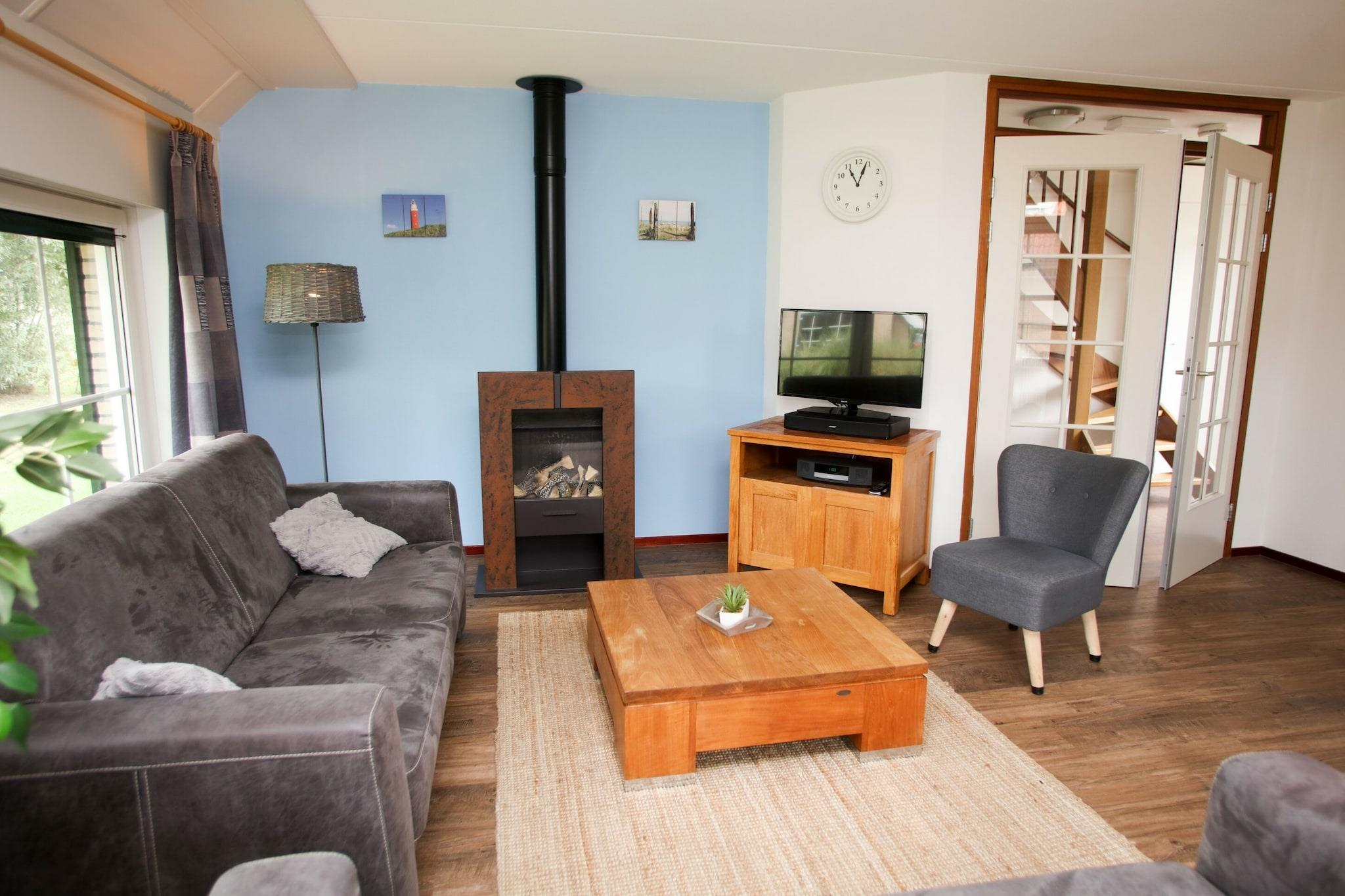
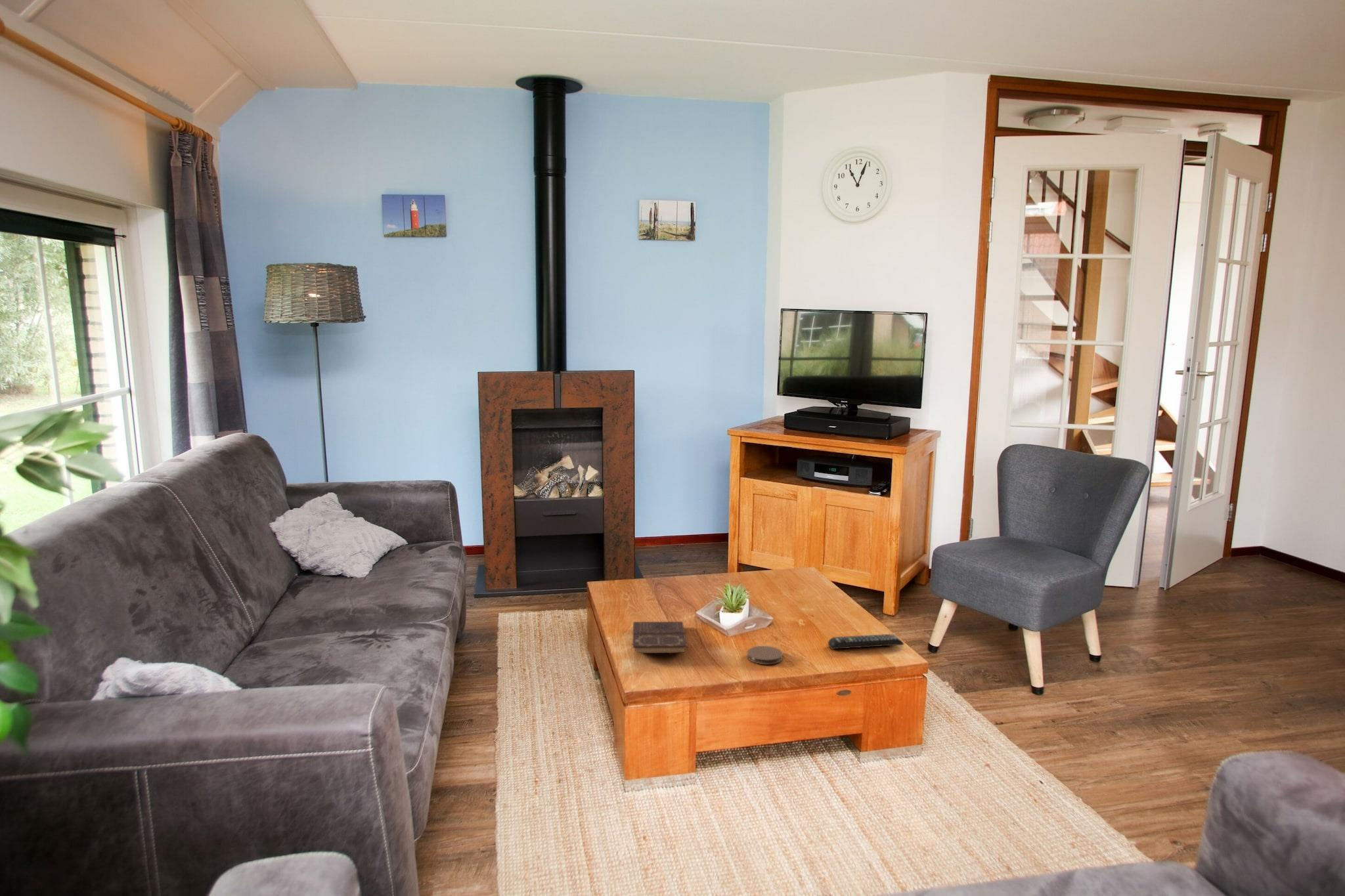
+ remote control (866, 641)
+ book (660, 636)
+ coaster (764, 654)
